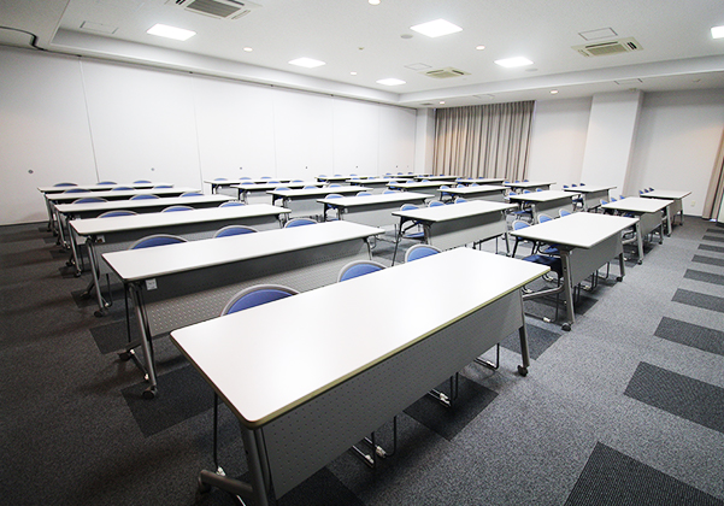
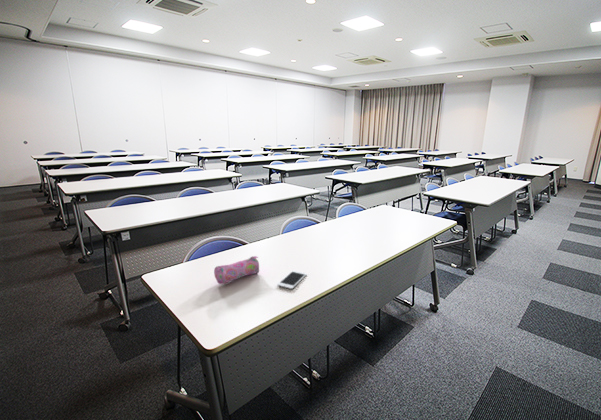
+ cell phone (292, 279)
+ pencil case (238, 269)
